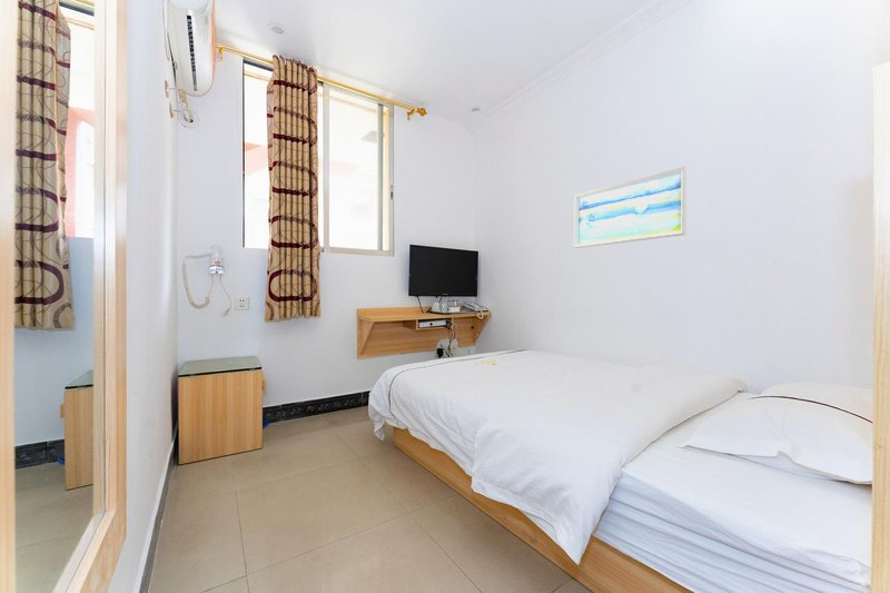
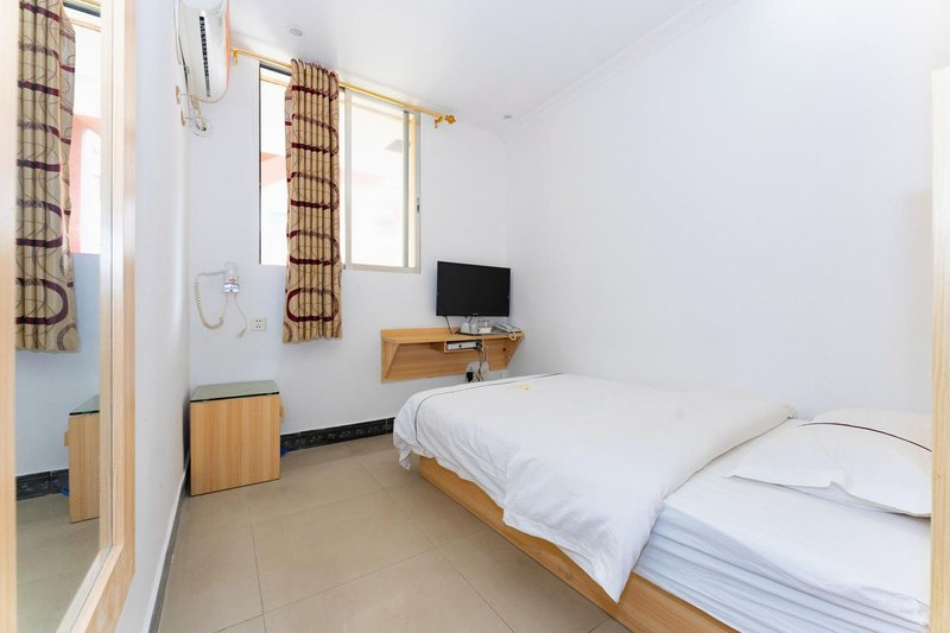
- wall art (623, 213)
